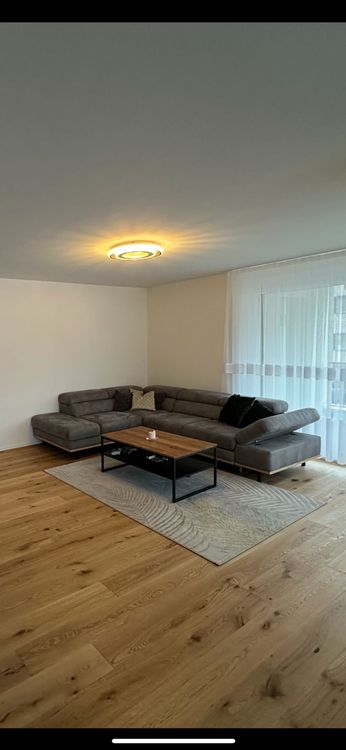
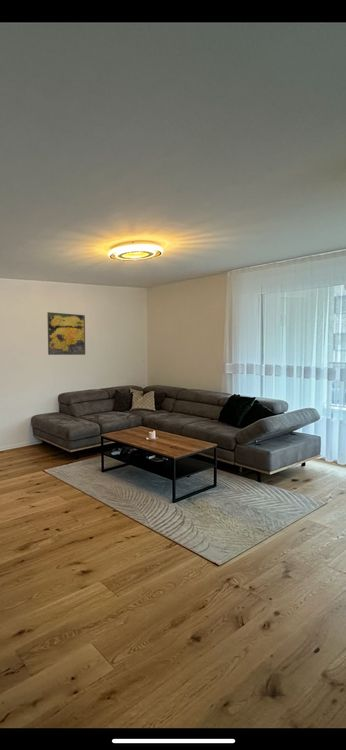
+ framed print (67, 334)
